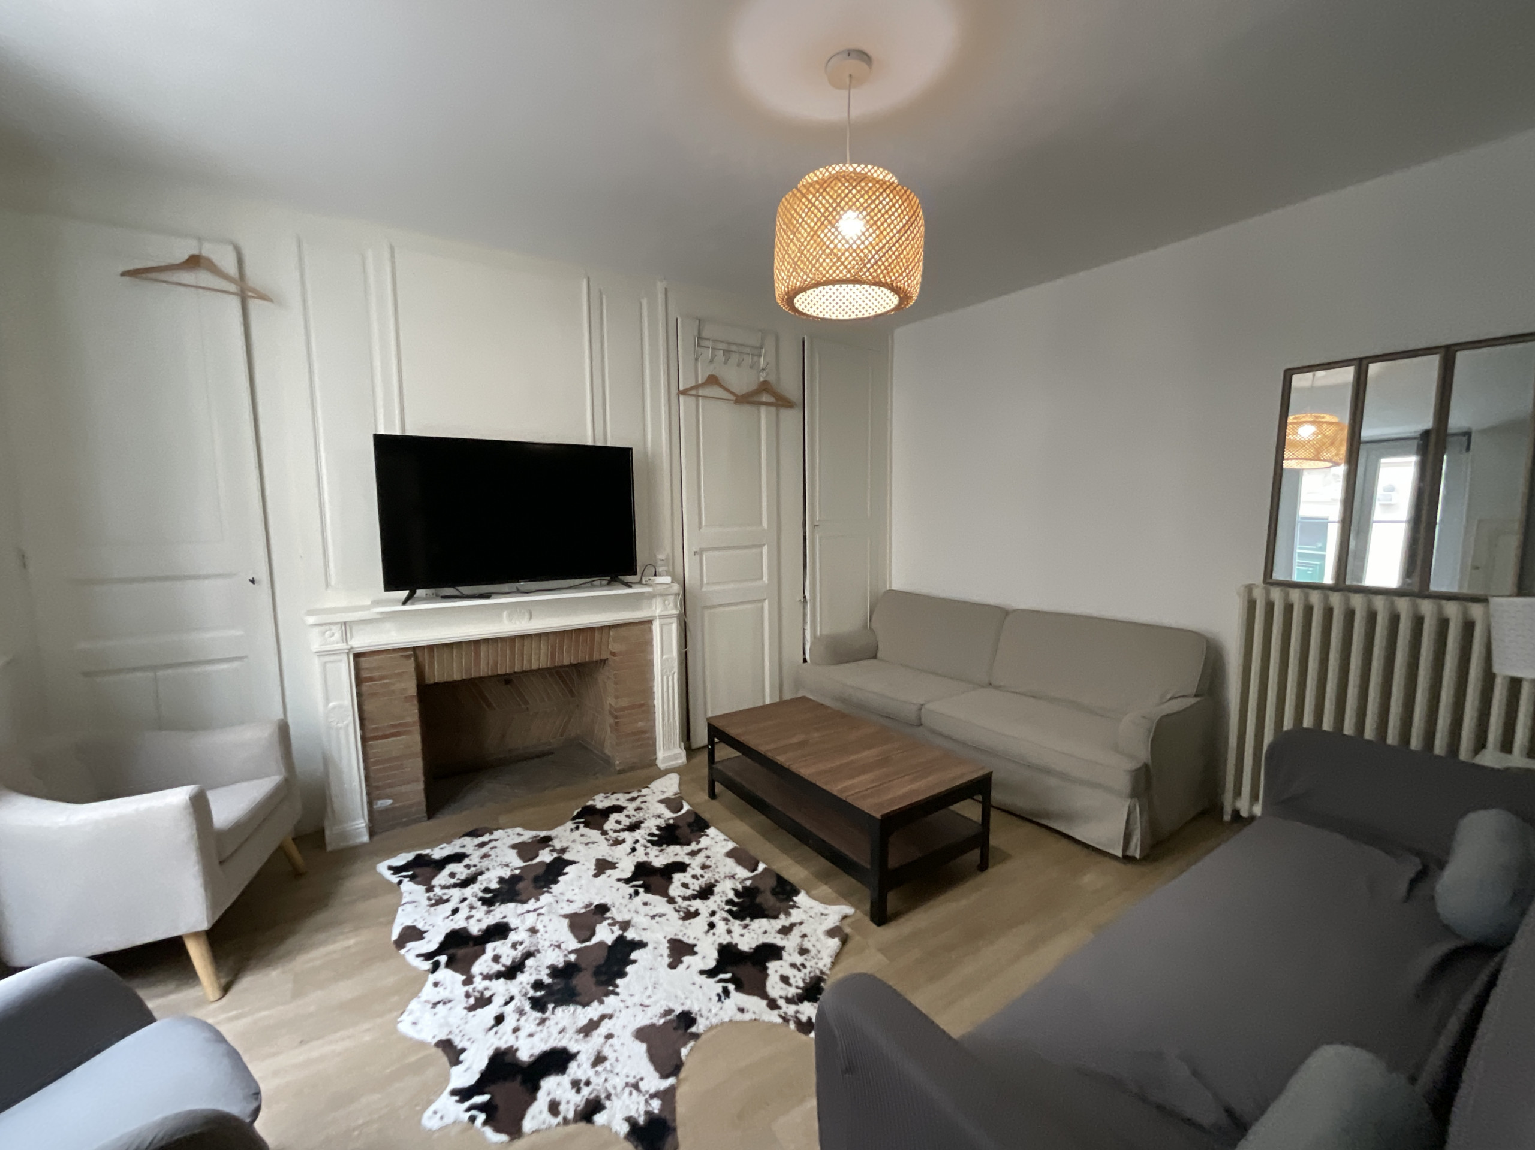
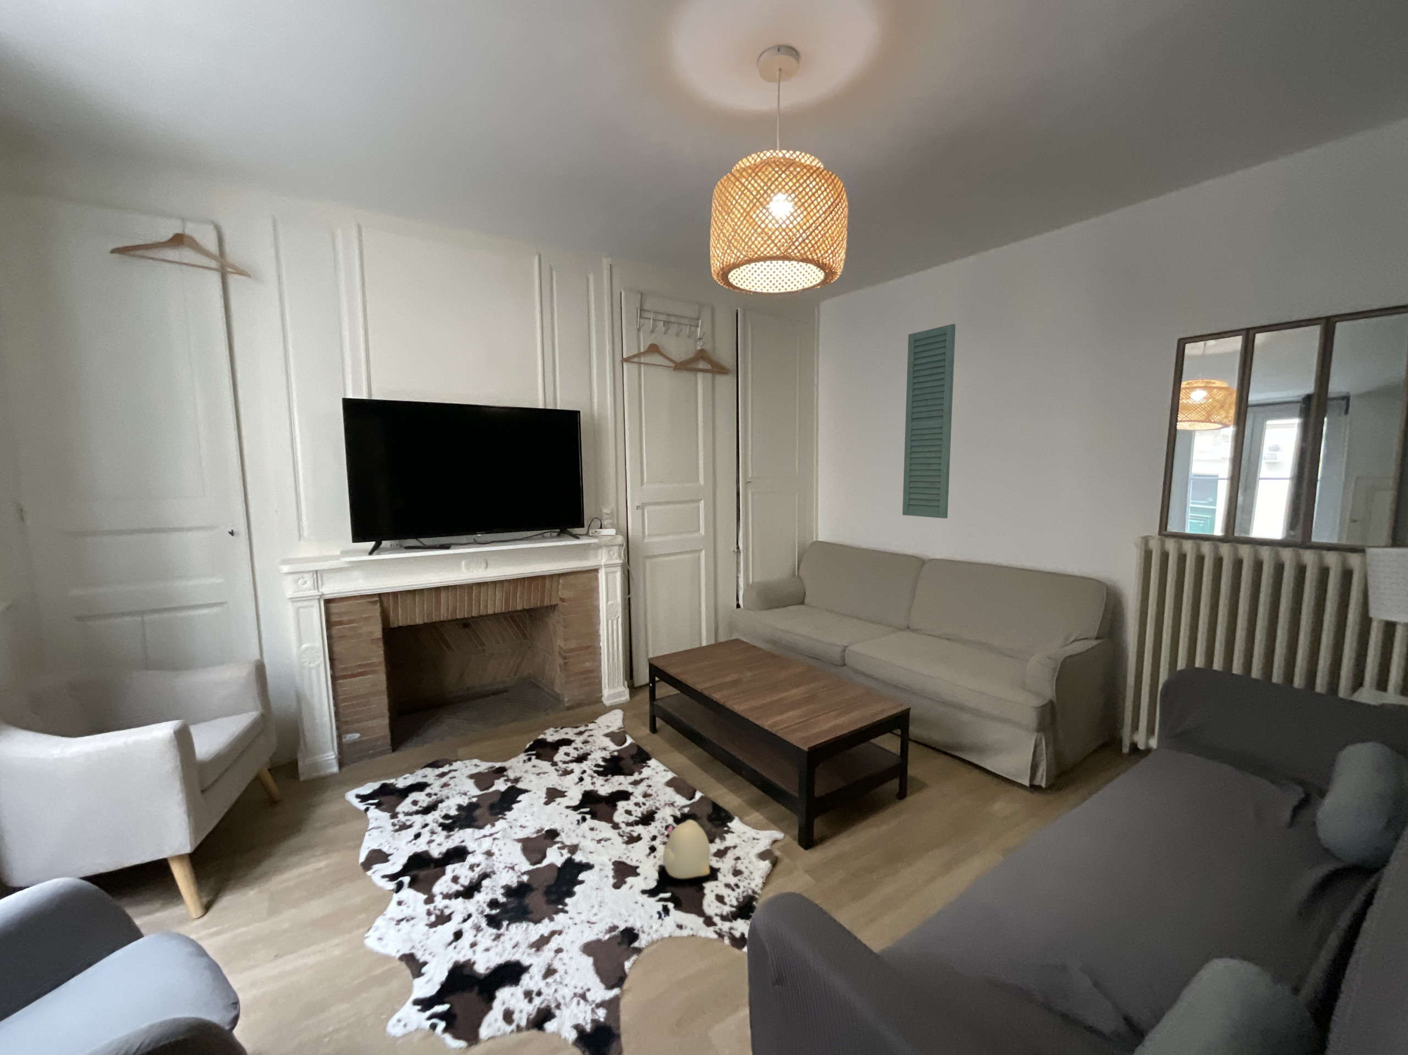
+ wall art (927, 424)
+ plush toy (687, 844)
